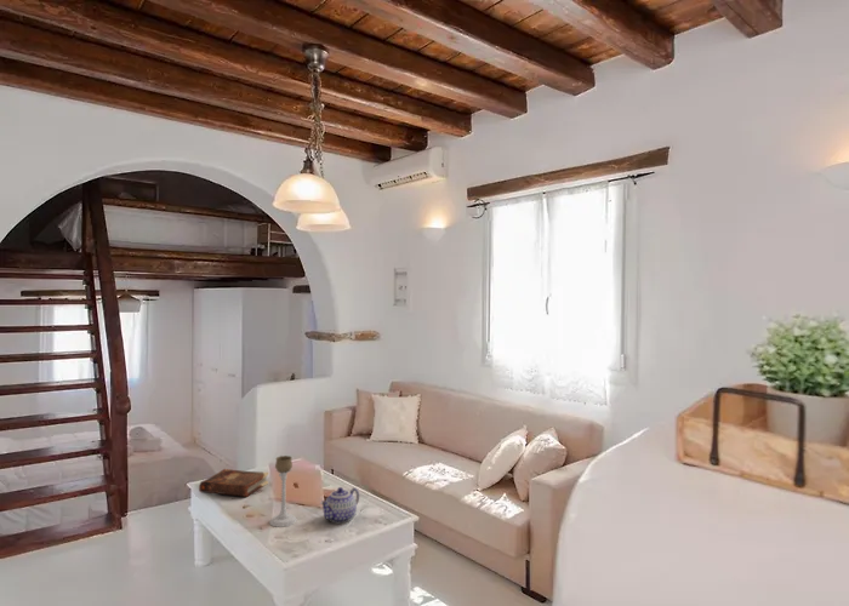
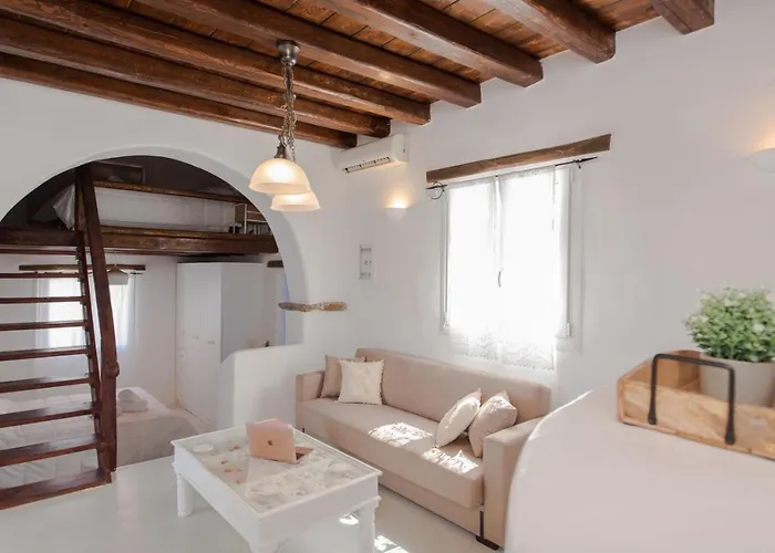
- book (234, 482)
- candle holder (283, 488)
- teapot (340, 503)
